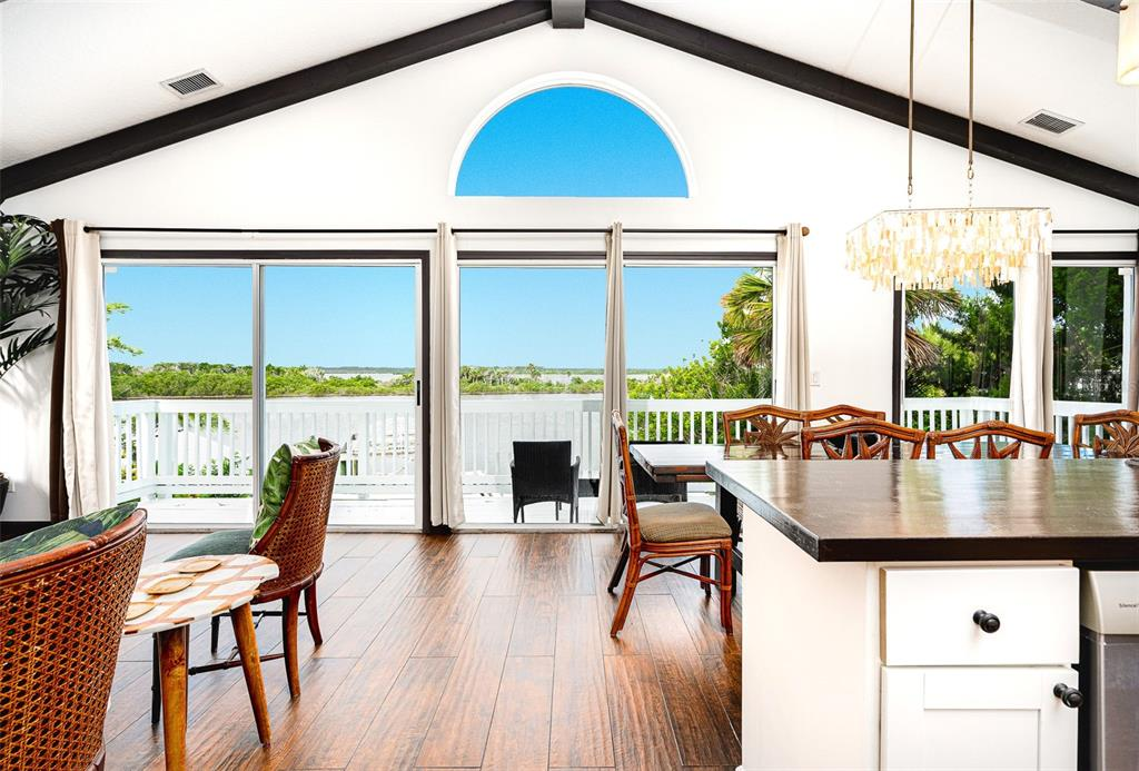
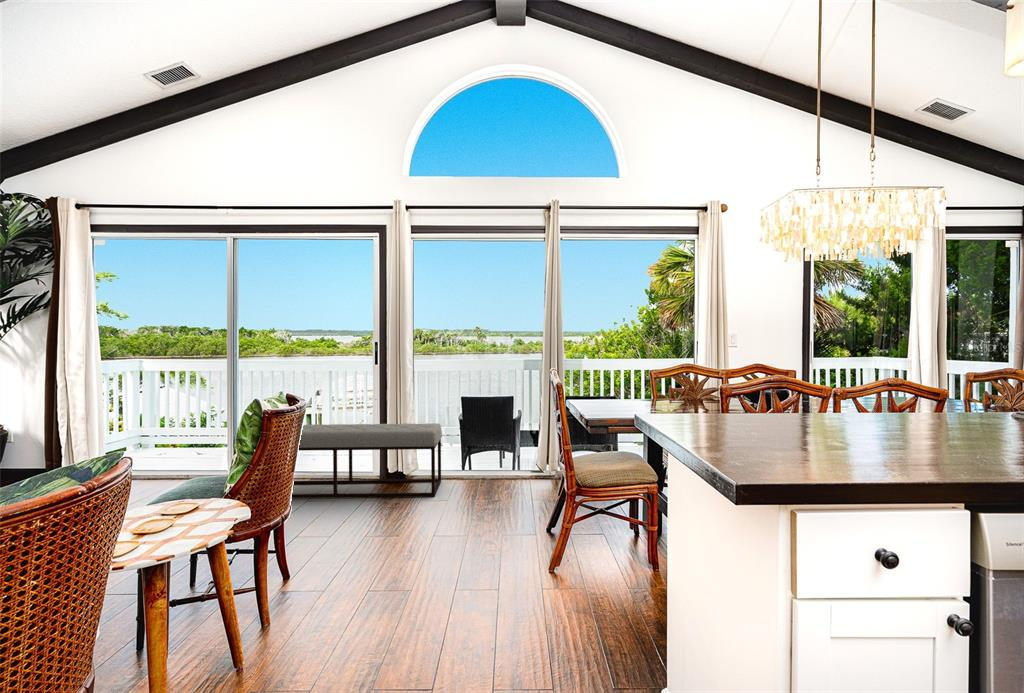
+ bench (349, 458)
